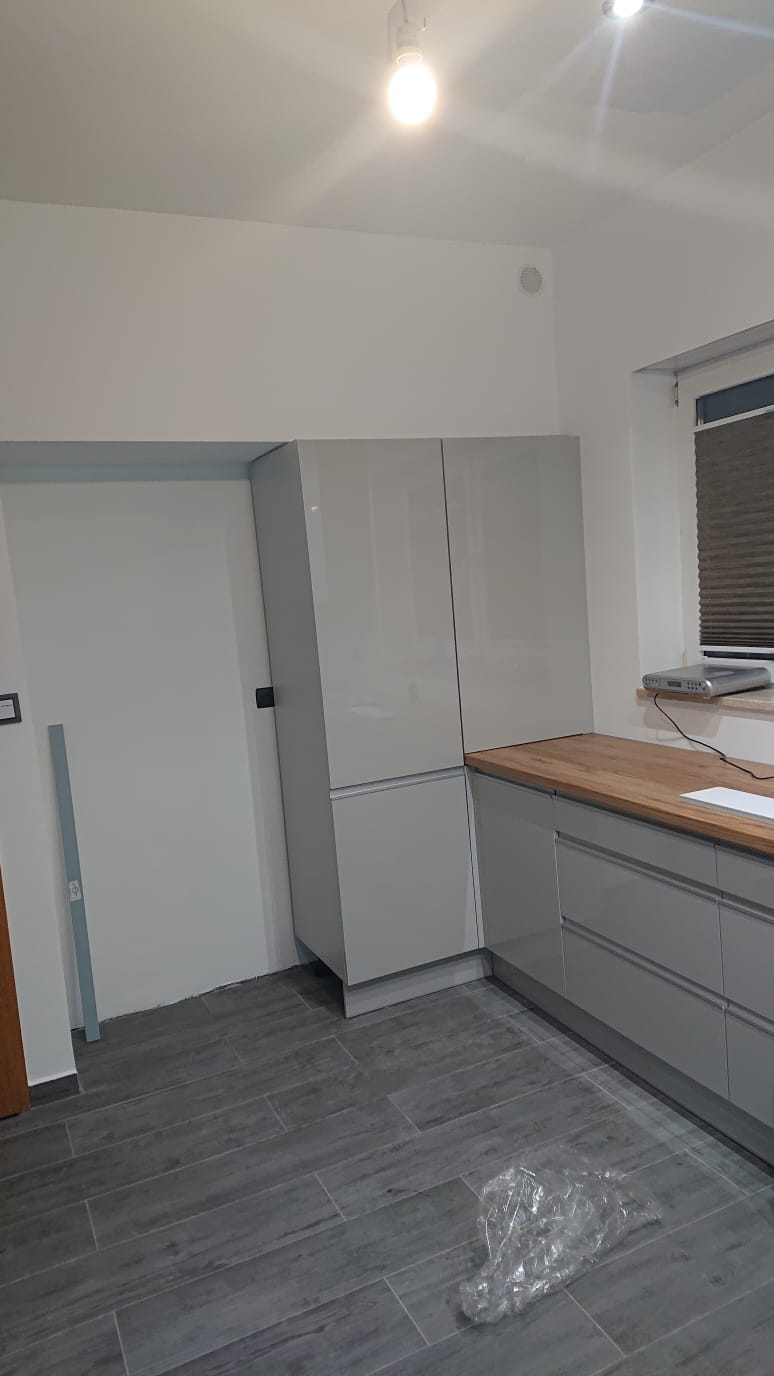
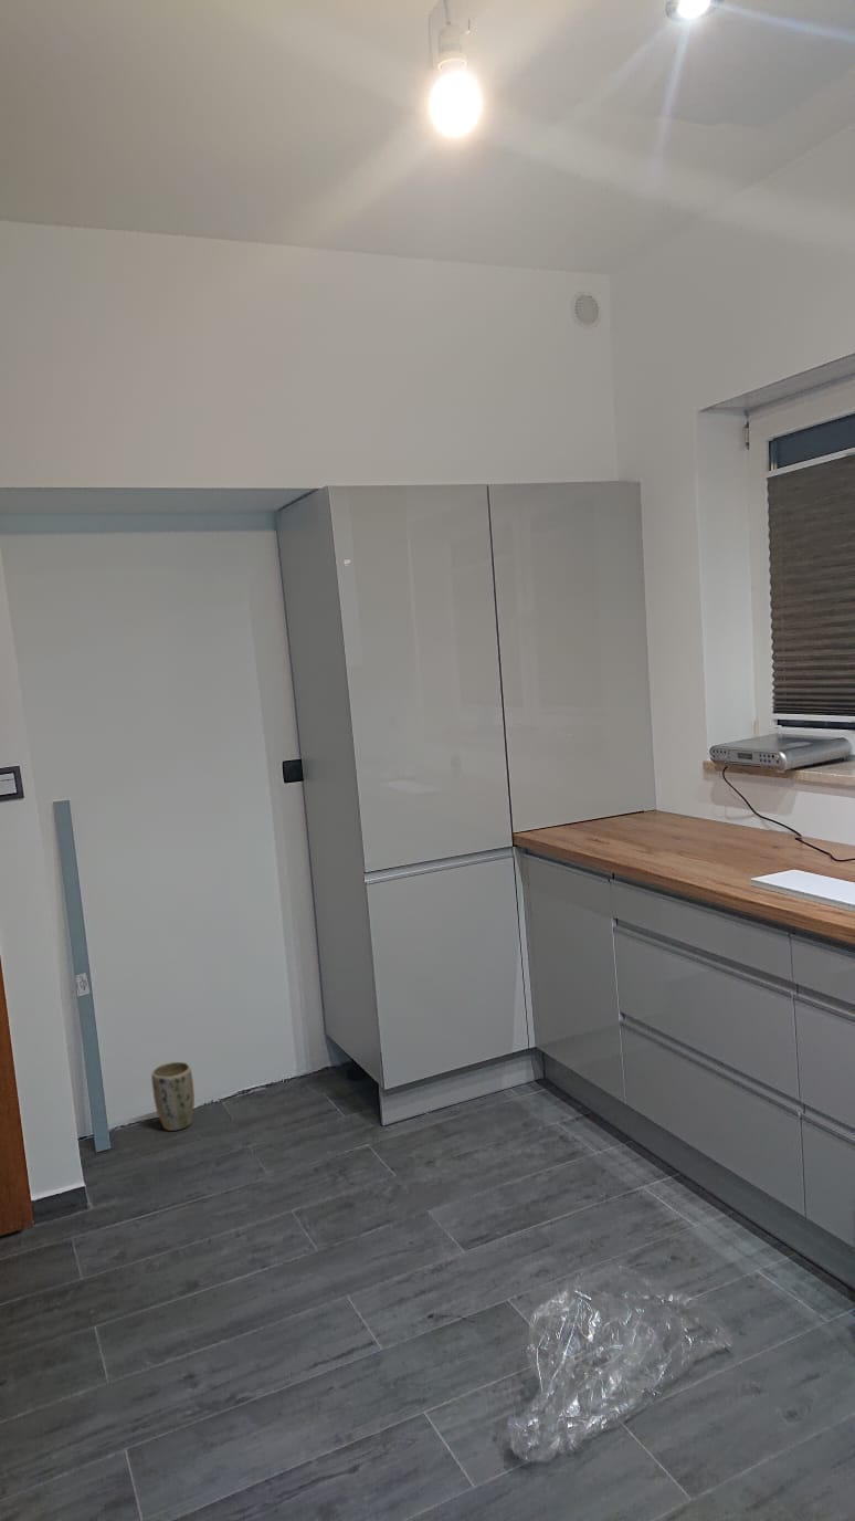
+ plant pot (173, 1097)
